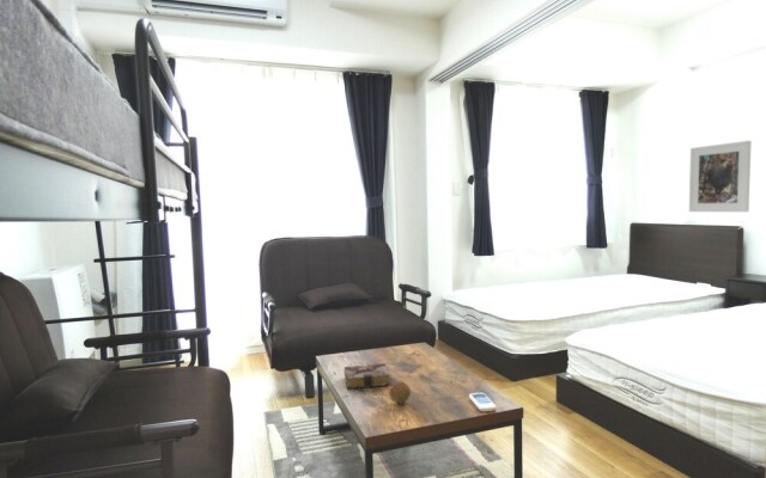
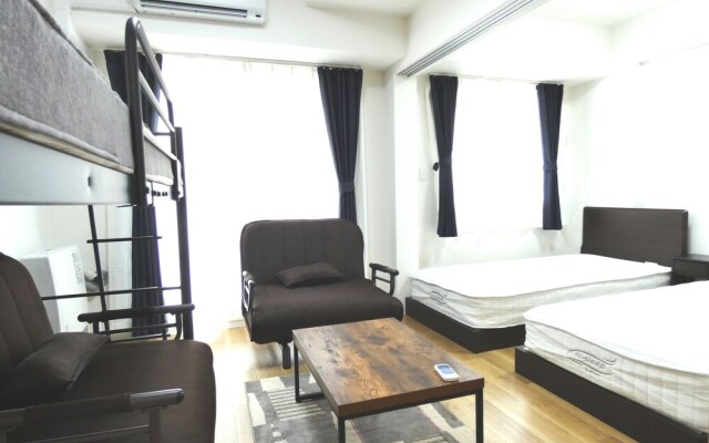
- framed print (718, 178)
- book (366, 375)
- fruit (400, 392)
